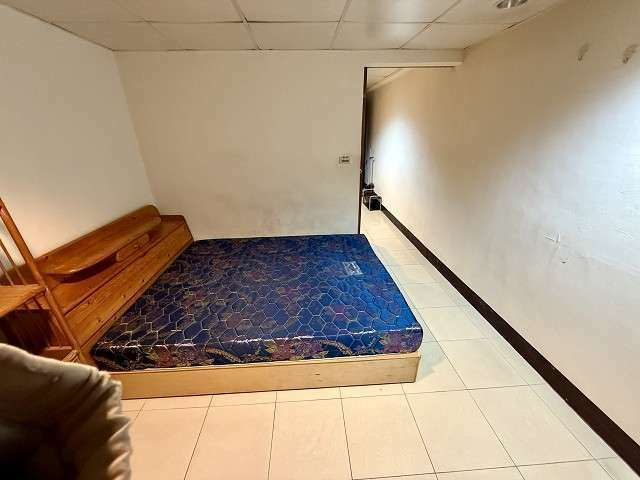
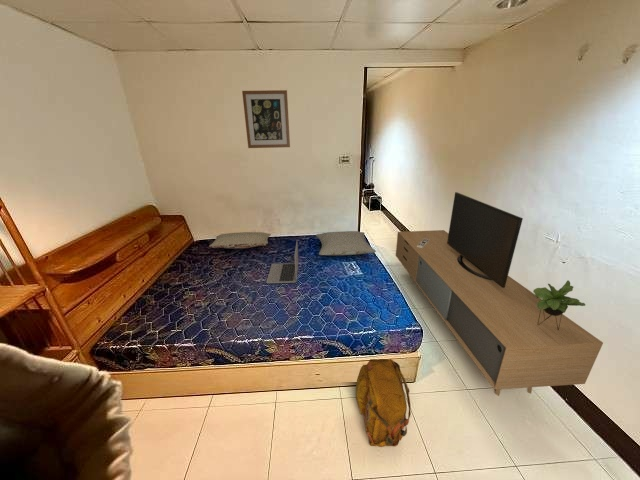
+ wall art (267, 120)
+ laptop (282, 263)
+ media console (465, 265)
+ pillow (241, 240)
+ pillow (343, 242)
+ backpack (384, 404)
